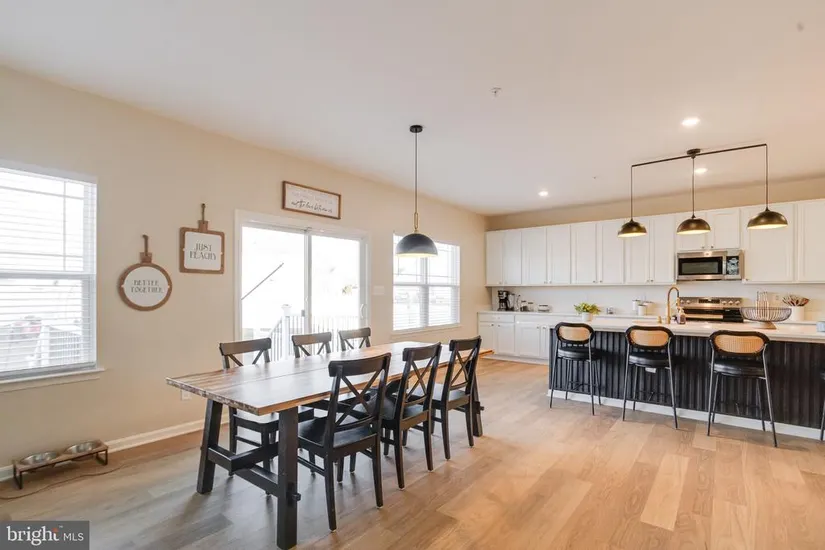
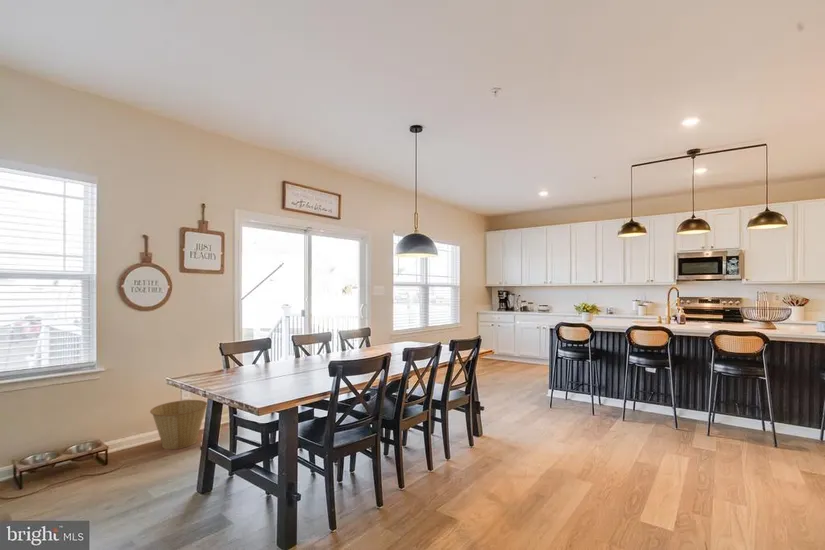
+ basket (179, 424)
